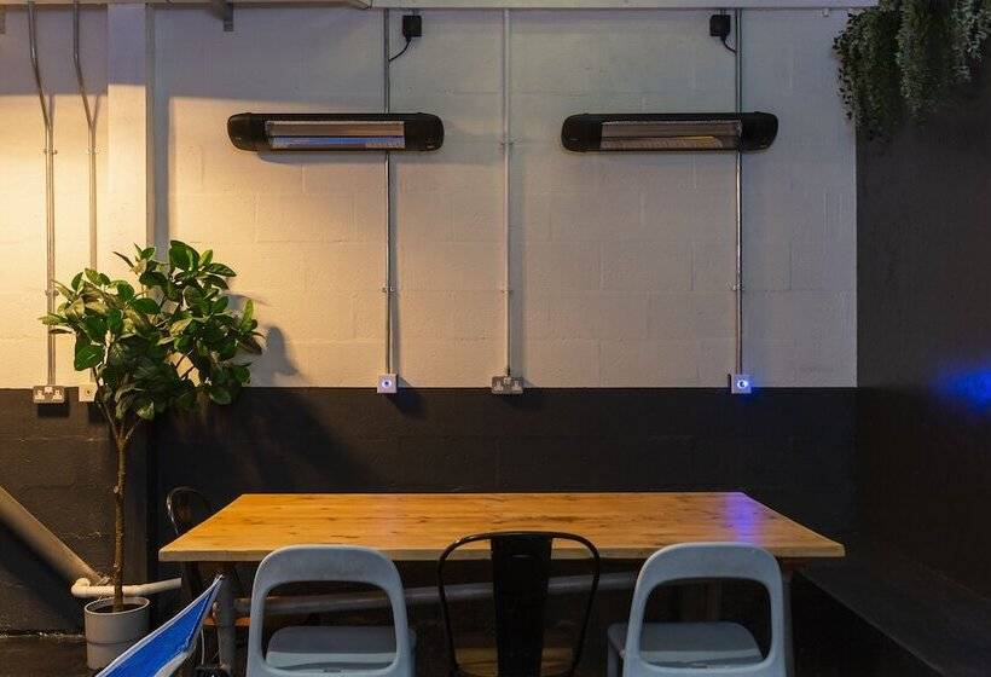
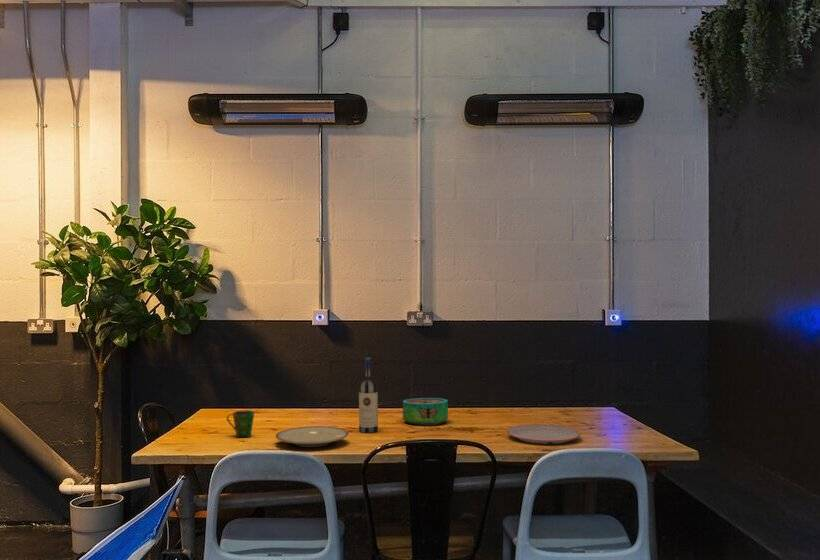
+ cup (240, 424)
+ decorative bowl (425, 411)
+ wine bottle (368, 394)
+ plate (543, 434)
+ plate (312, 438)
